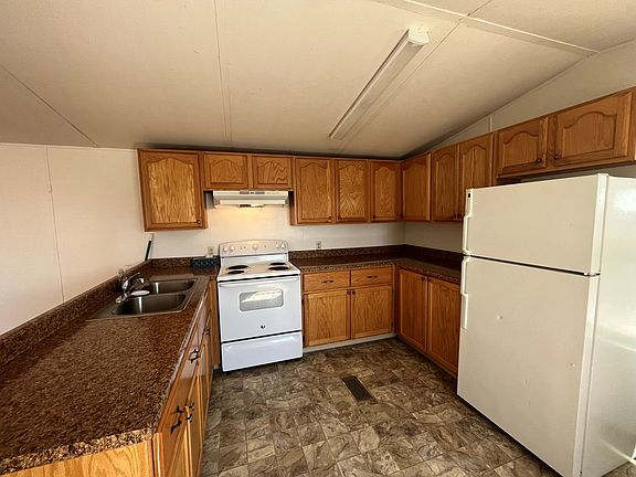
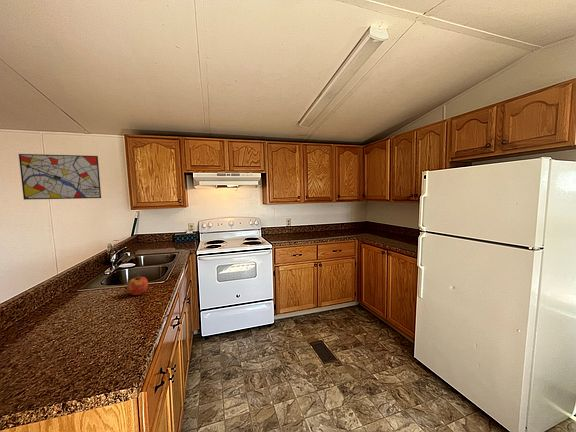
+ wall art (61, 177)
+ fruit (137, 284)
